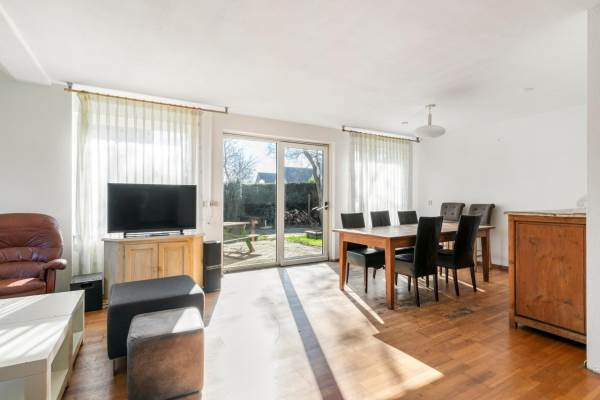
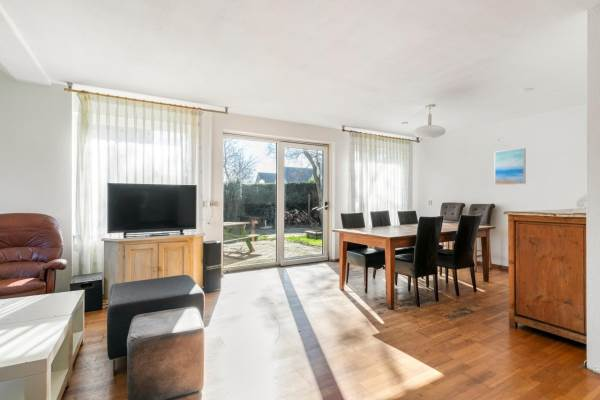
+ wall art (509, 167)
